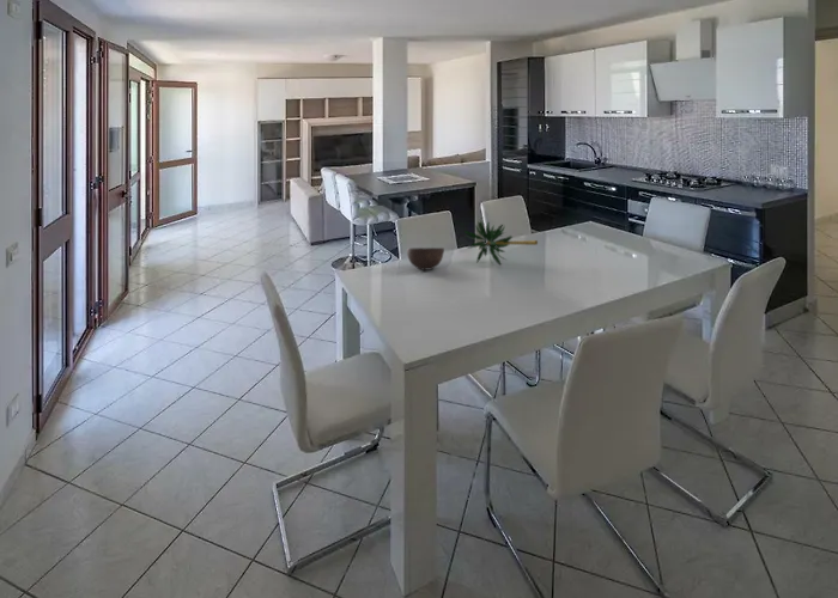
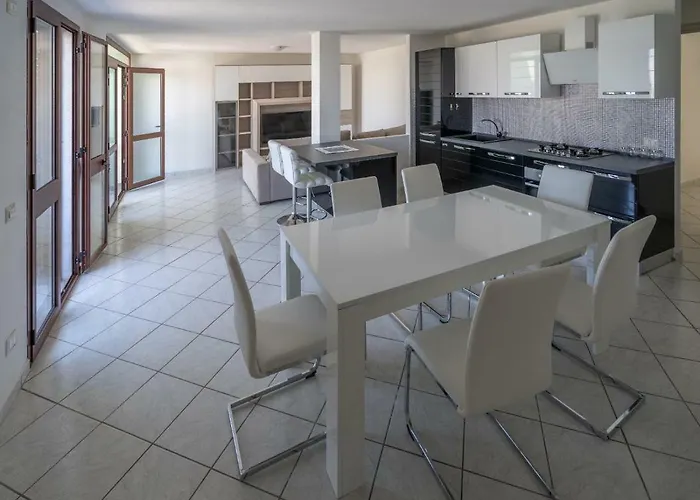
- bowl (425, 258)
- plant (498, 242)
